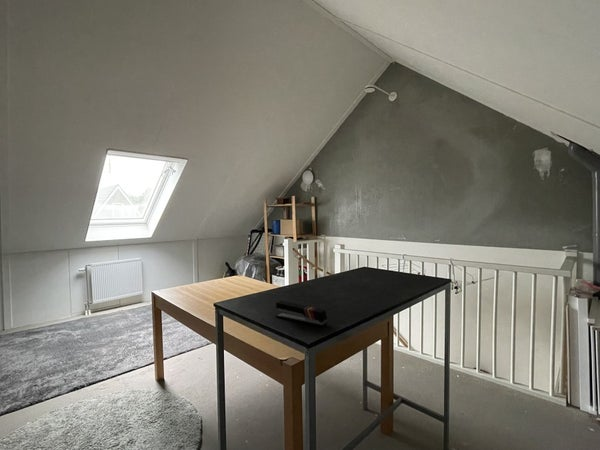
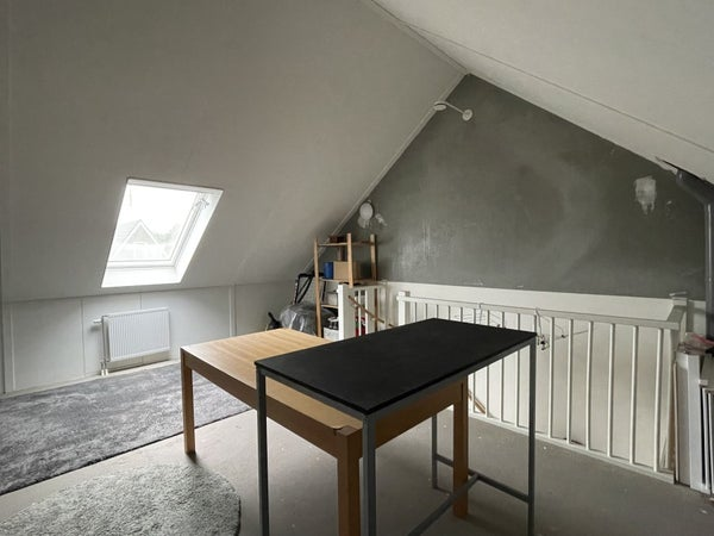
- stapler (300, 312)
